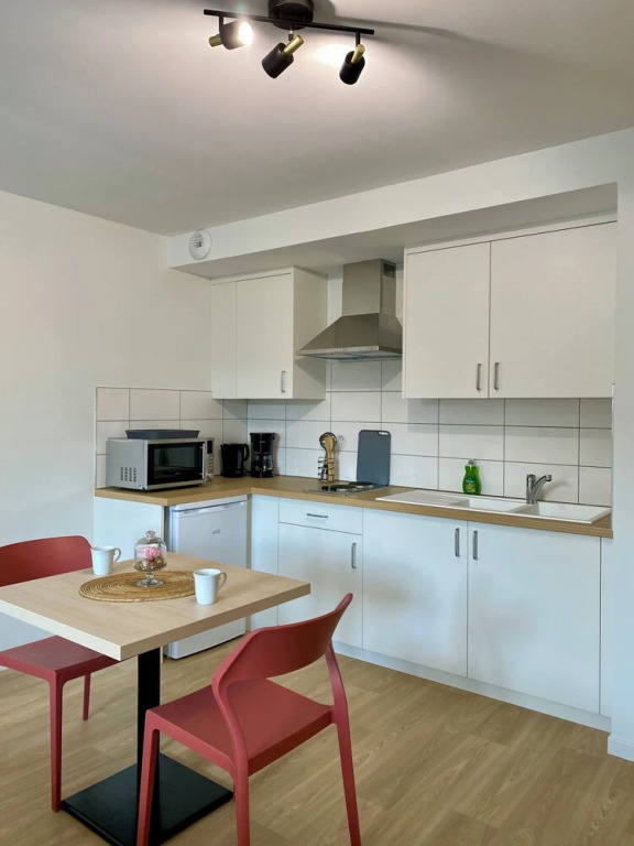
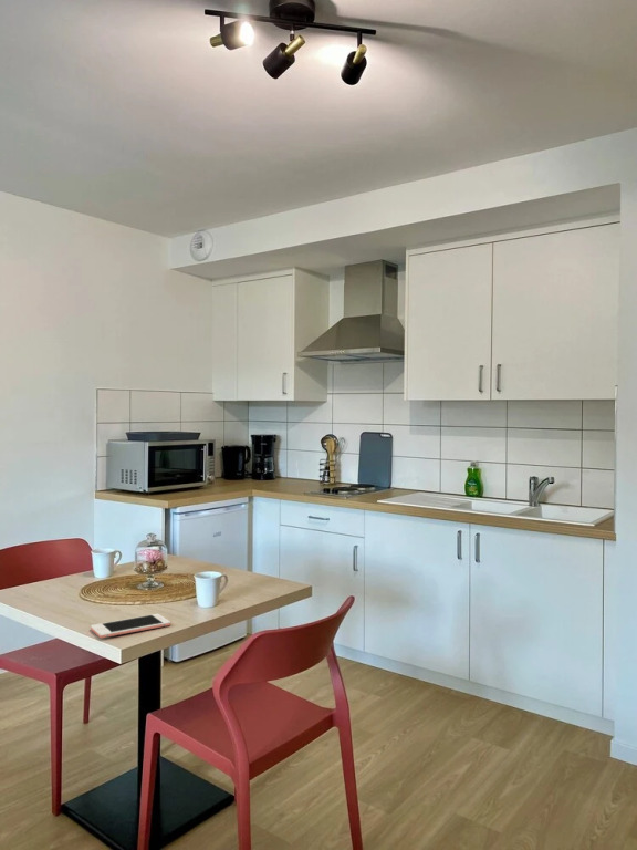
+ cell phone (130, 625)
